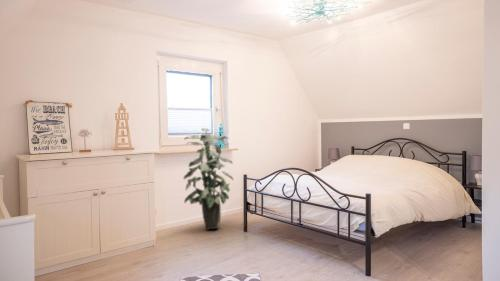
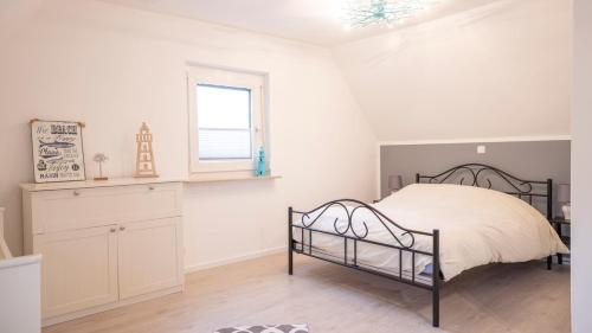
- indoor plant (207, 178)
